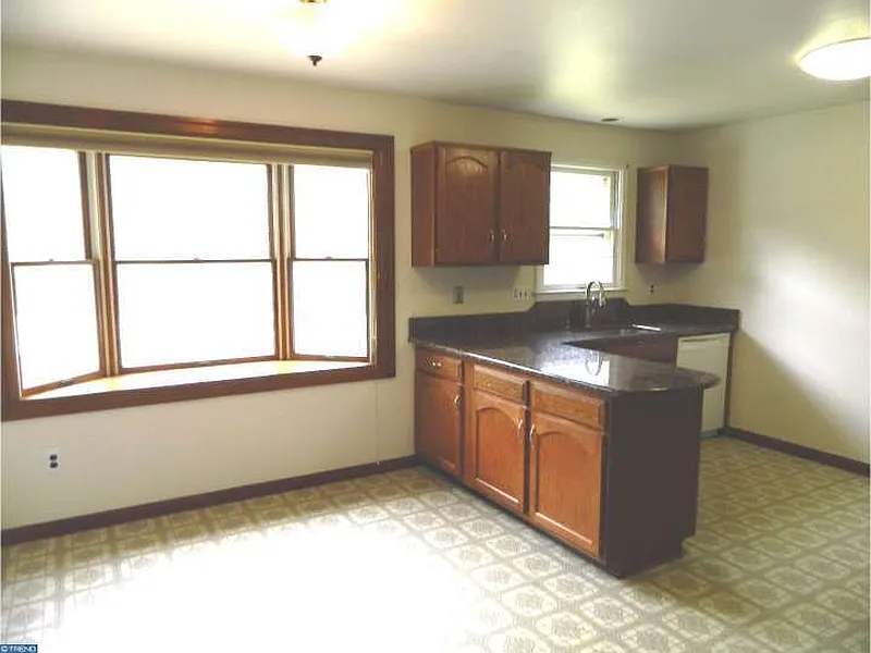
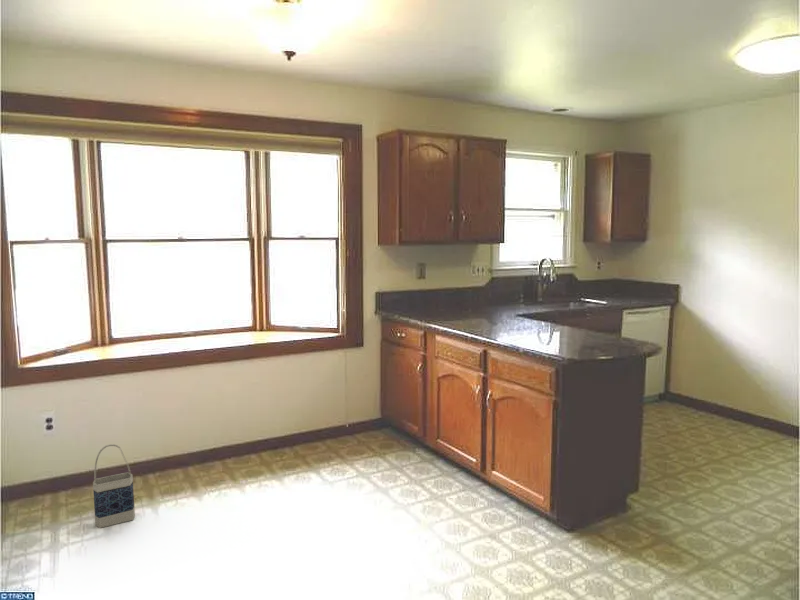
+ bag (113, 482)
